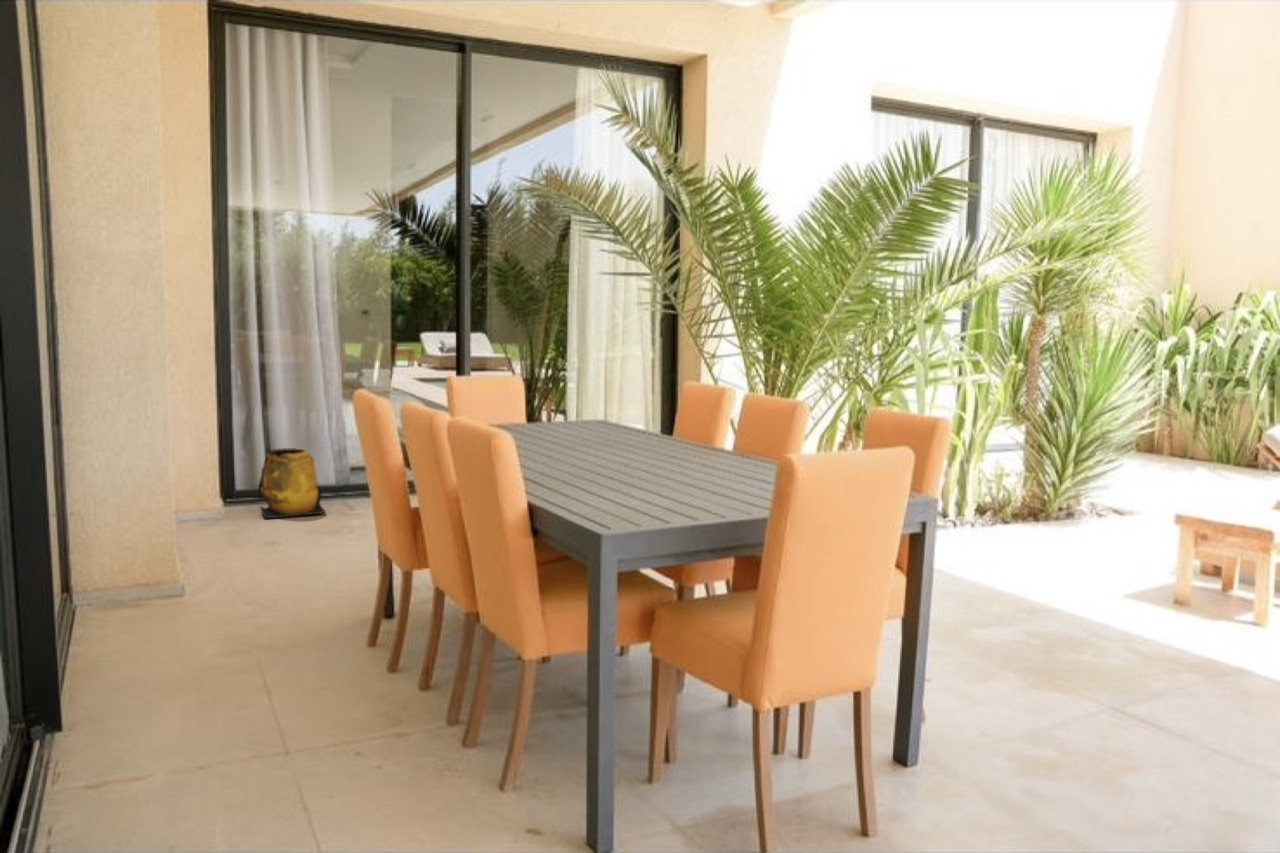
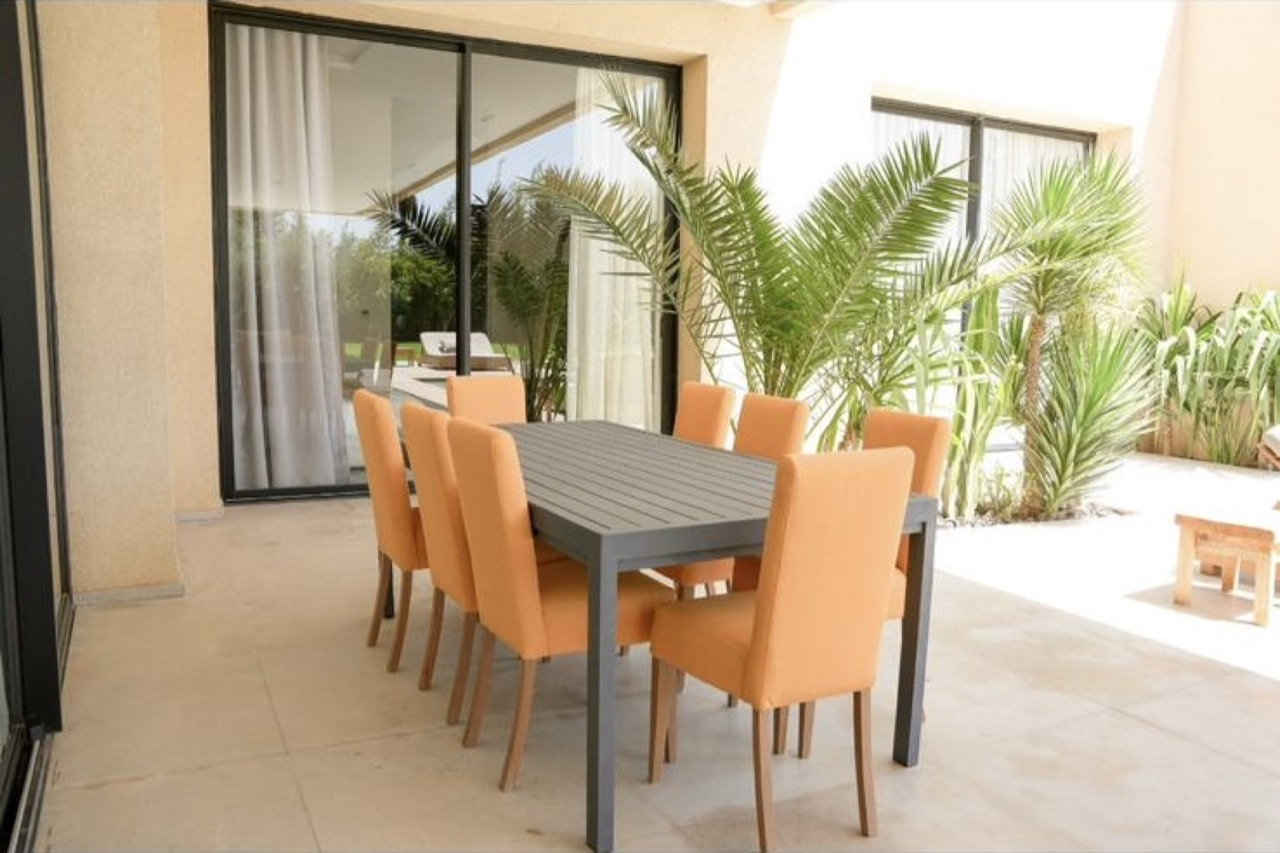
- planter pot (290, 481)
